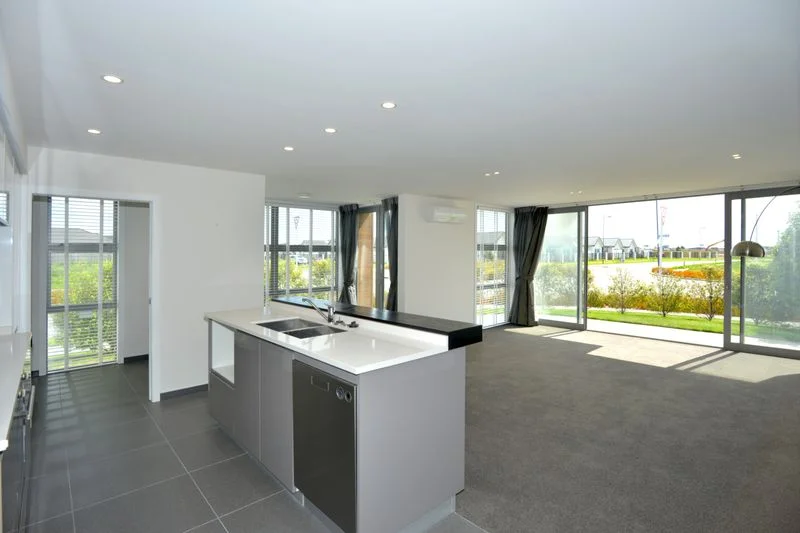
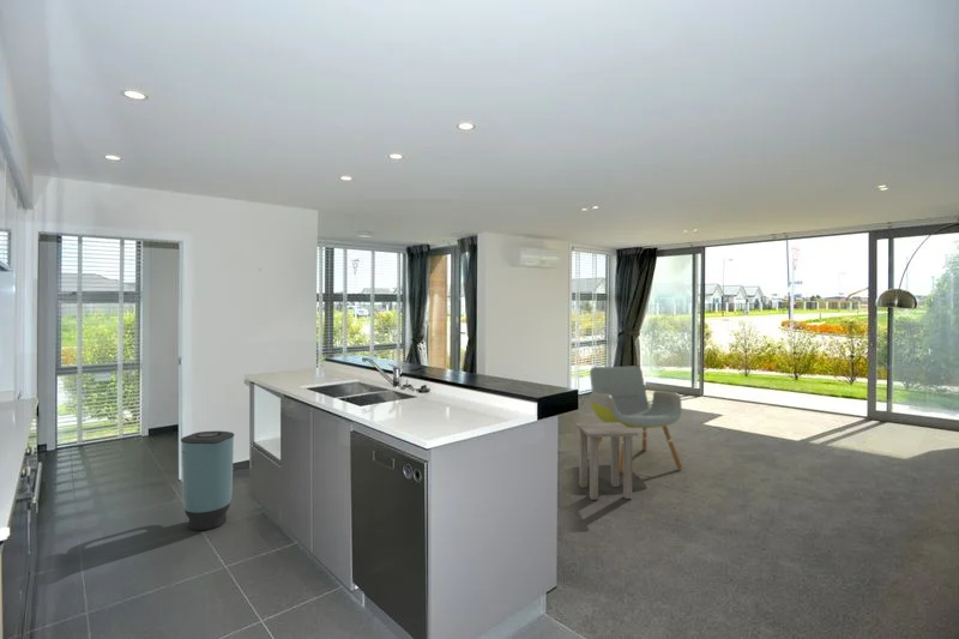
+ armchair (631, 414)
+ trash can (206, 477)
+ side table (611, 459)
